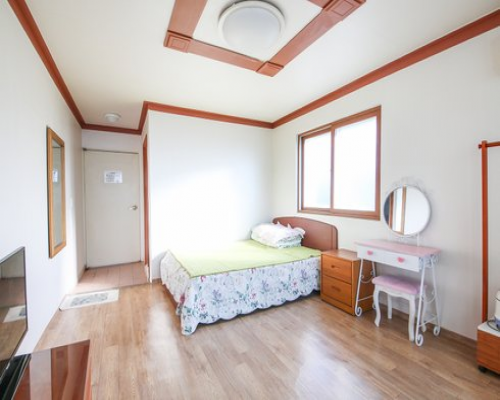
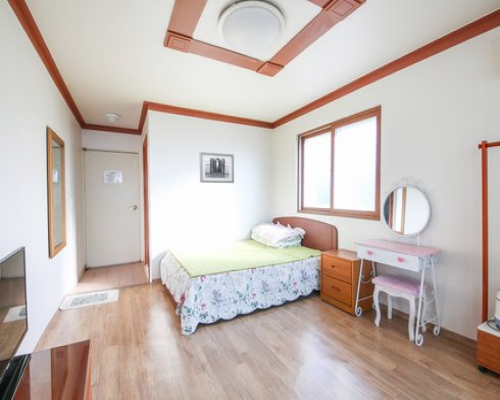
+ wall art (217, 168)
